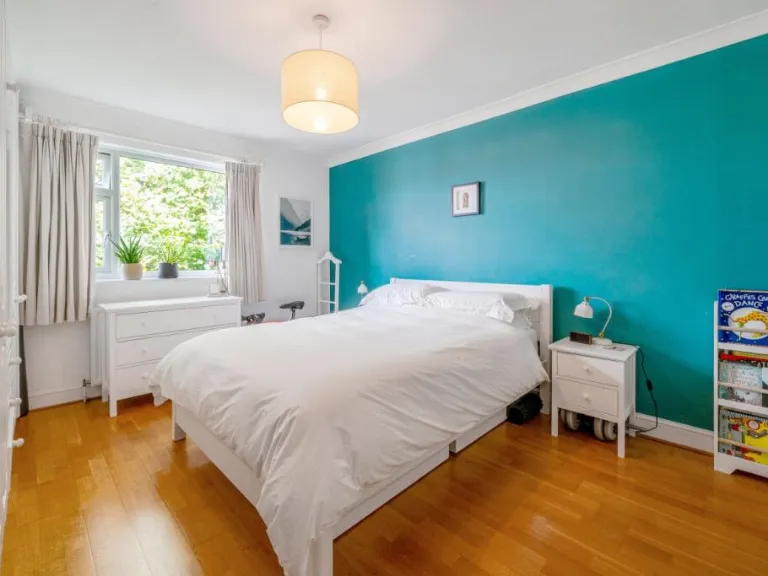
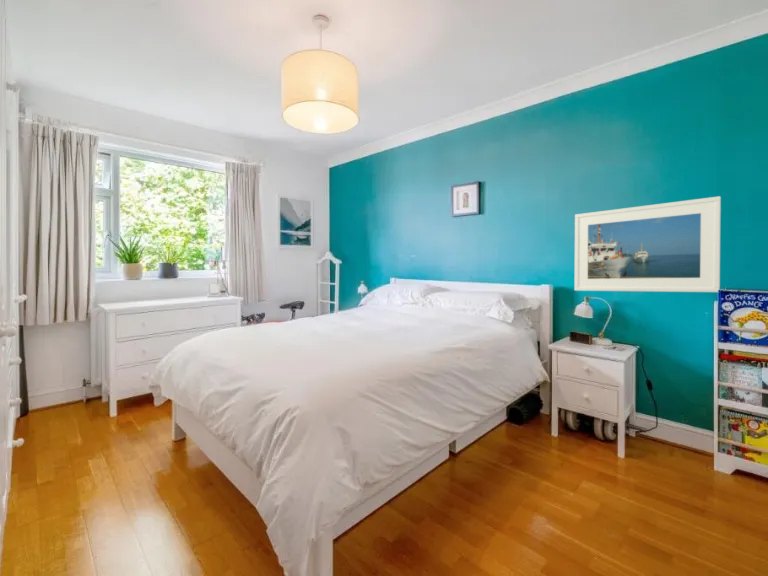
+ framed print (639, 249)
